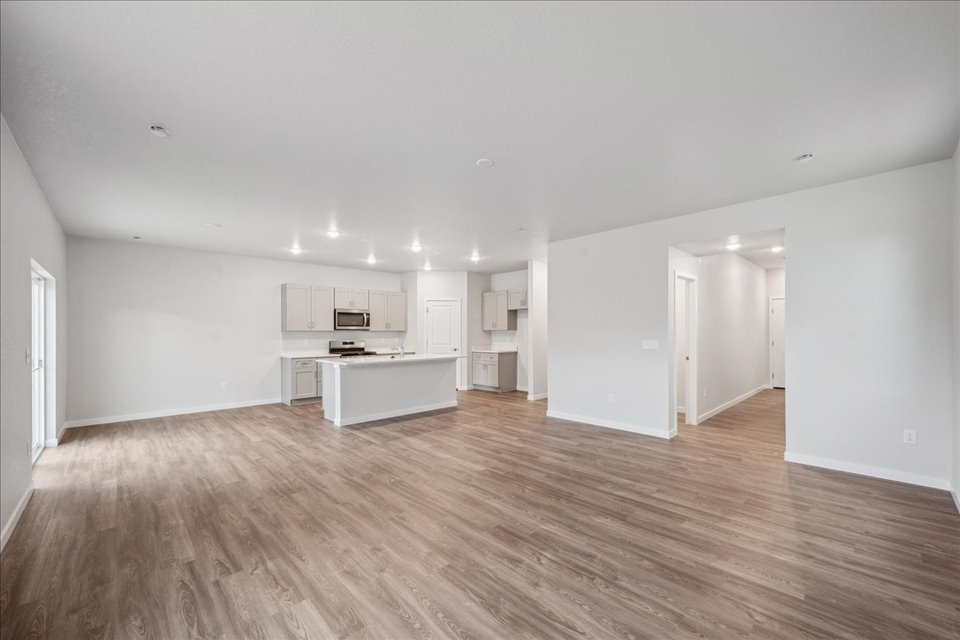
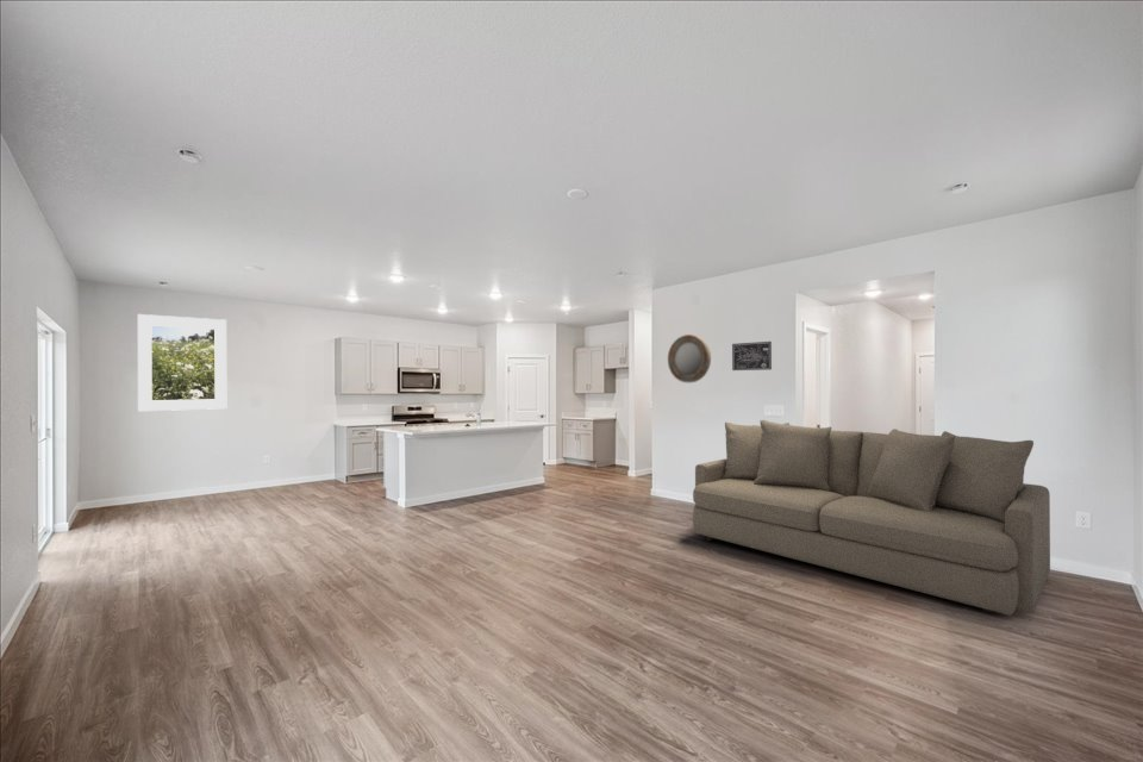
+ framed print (183, 363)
+ wall art (751, 356)
+ sofa (845, 489)
+ home mirror (688, 358)
